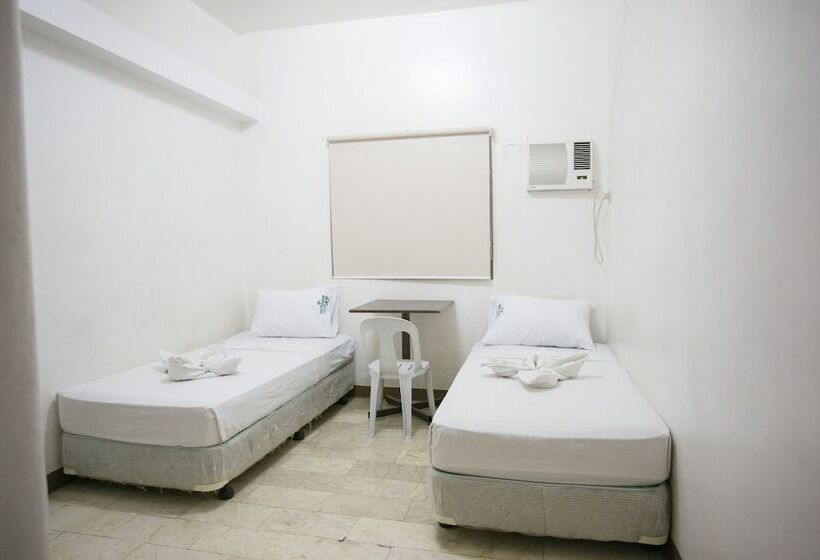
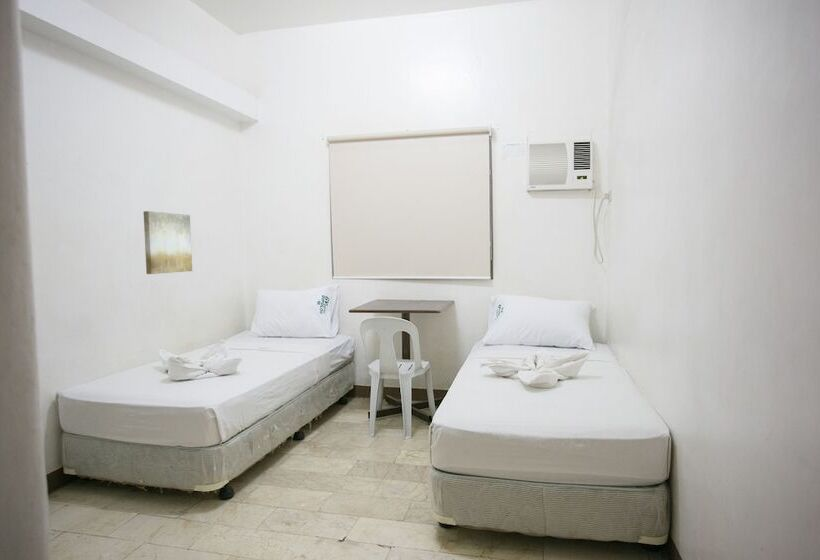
+ wall art (169, 243)
